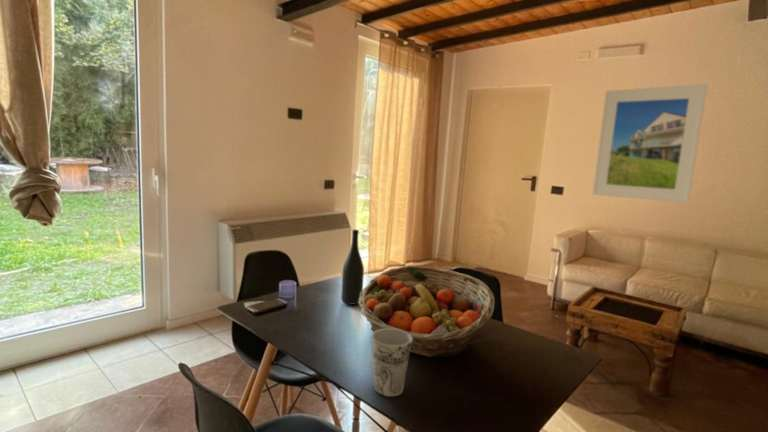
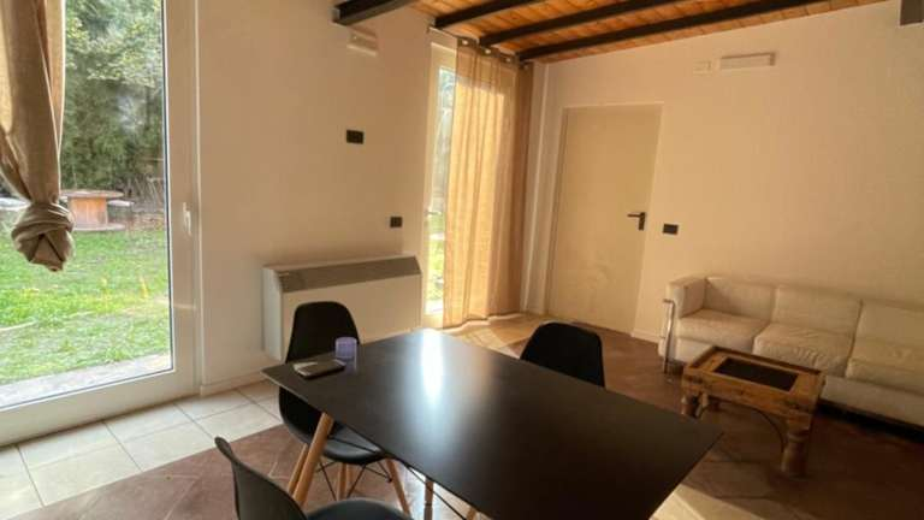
- fruit basket (423, 307)
- cup (390, 362)
- wine bottle (353, 266)
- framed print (645, 144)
